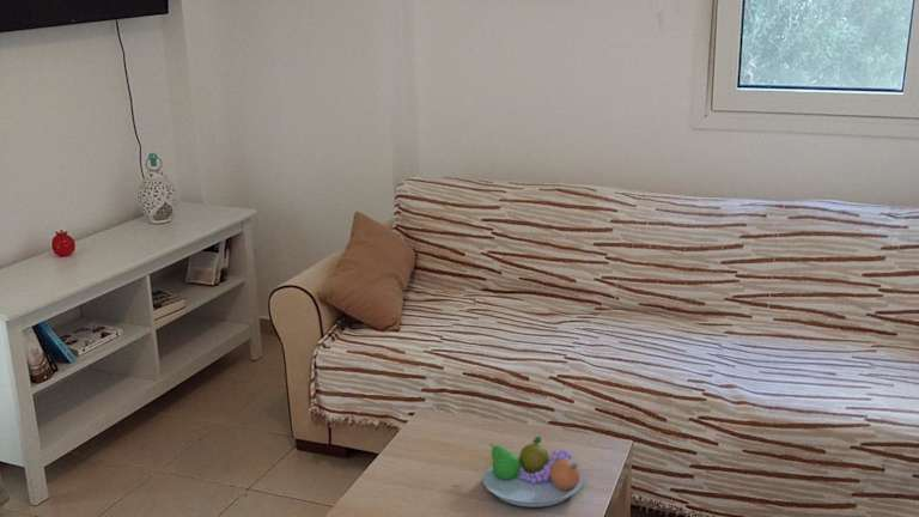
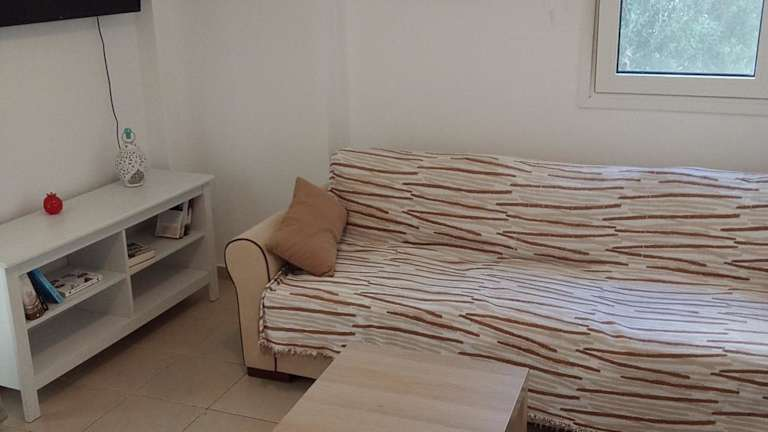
- fruit bowl (530, 468)
